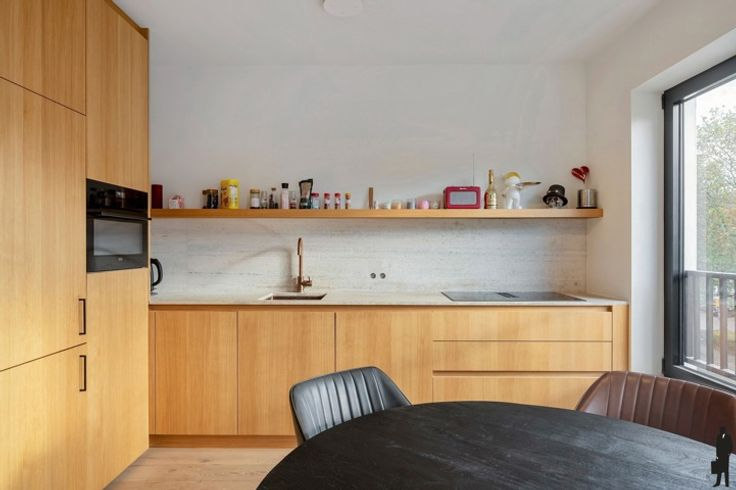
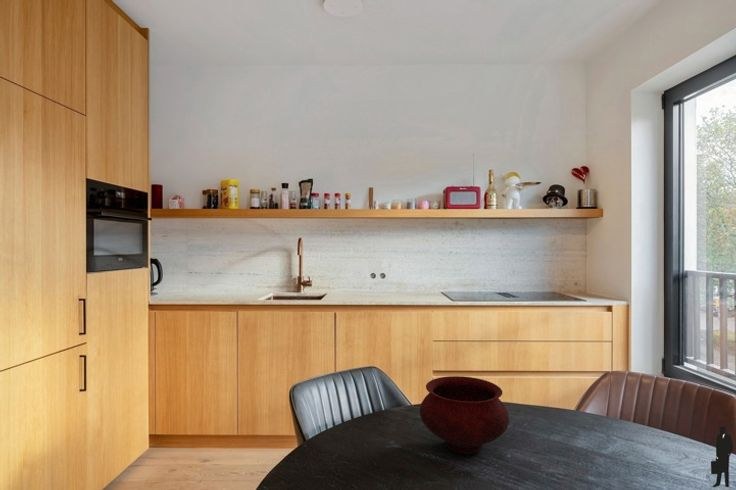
+ bowl (463, 417)
